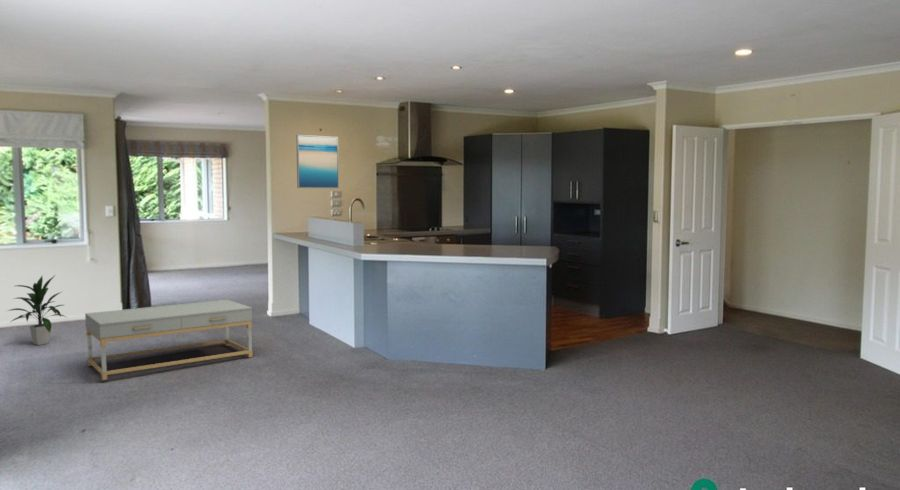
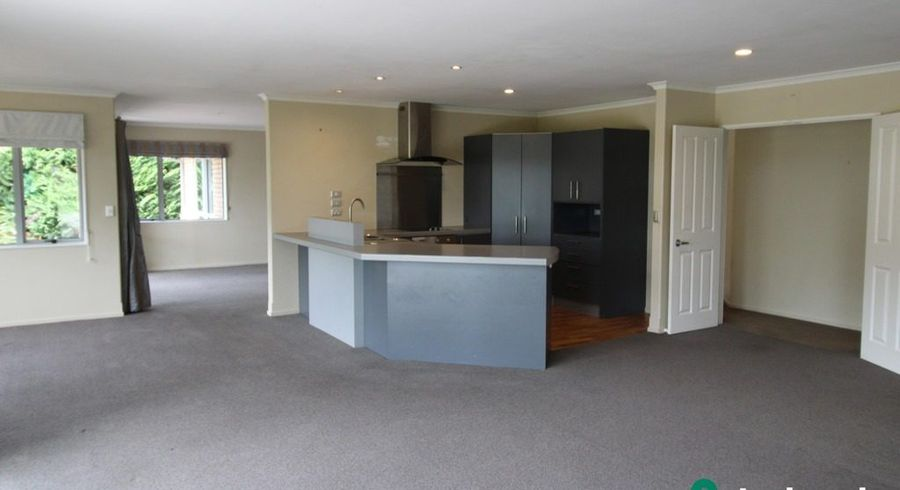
- indoor plant (38, 310)
- wall art (317, 162)
- coffee table (171, 333)
